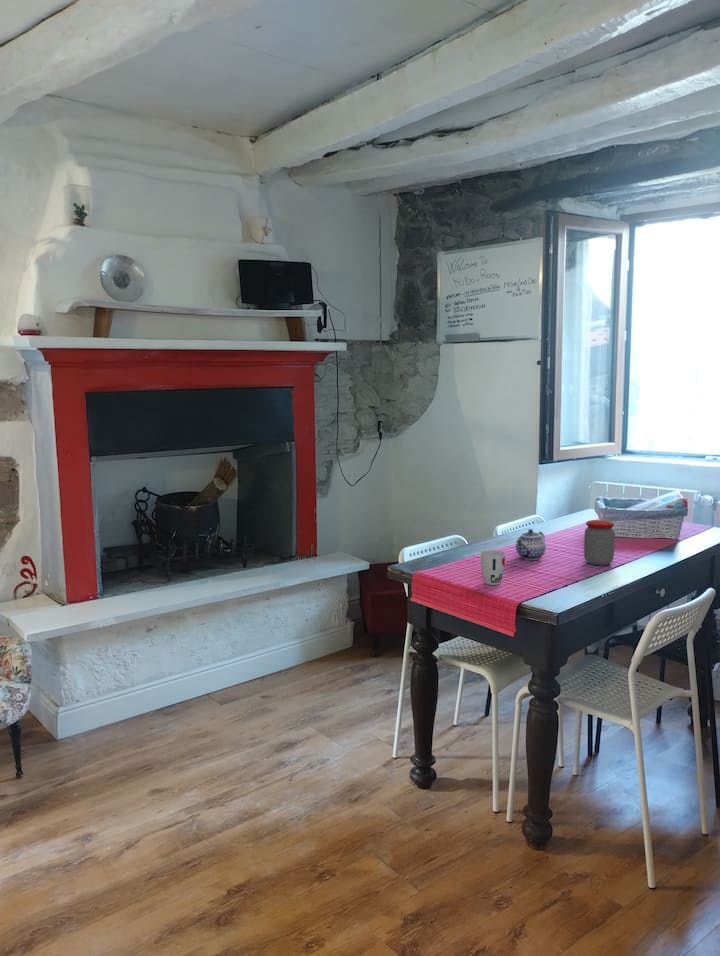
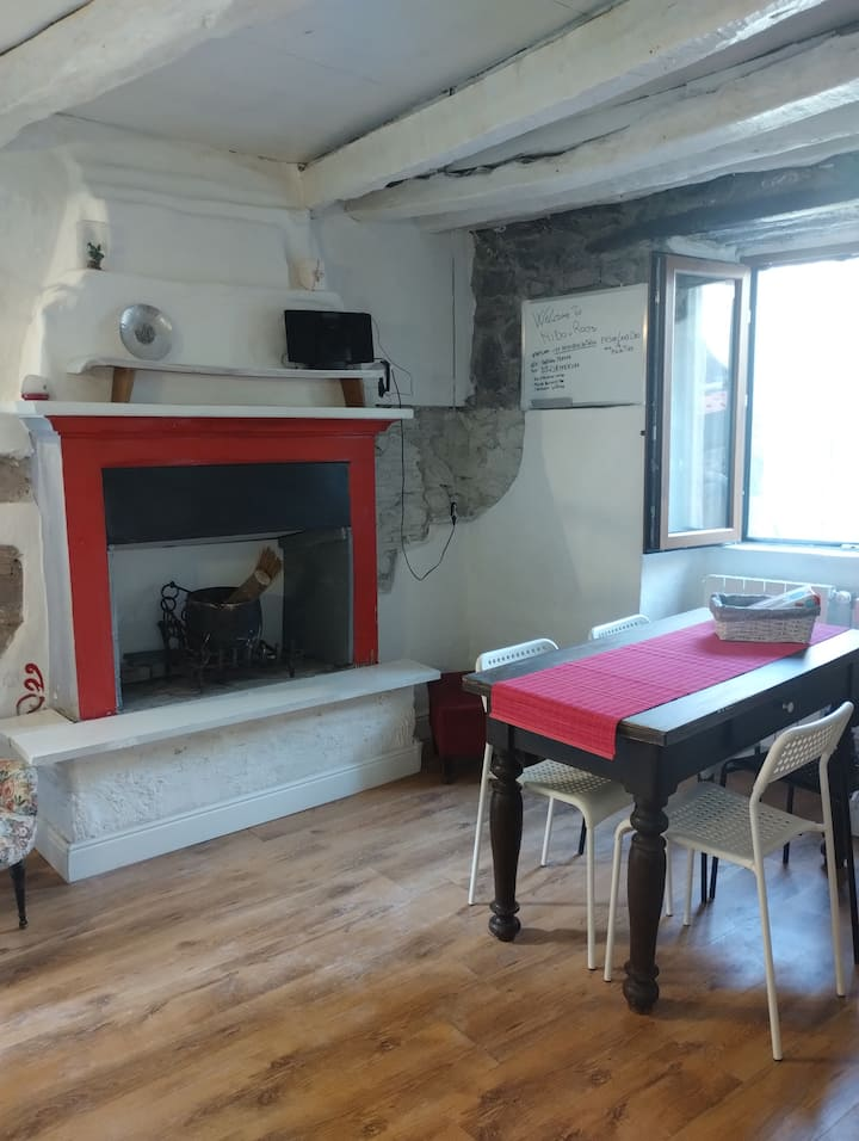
- teapot (530, 543)
- jar (599, 542)
- cup (492, 568)
